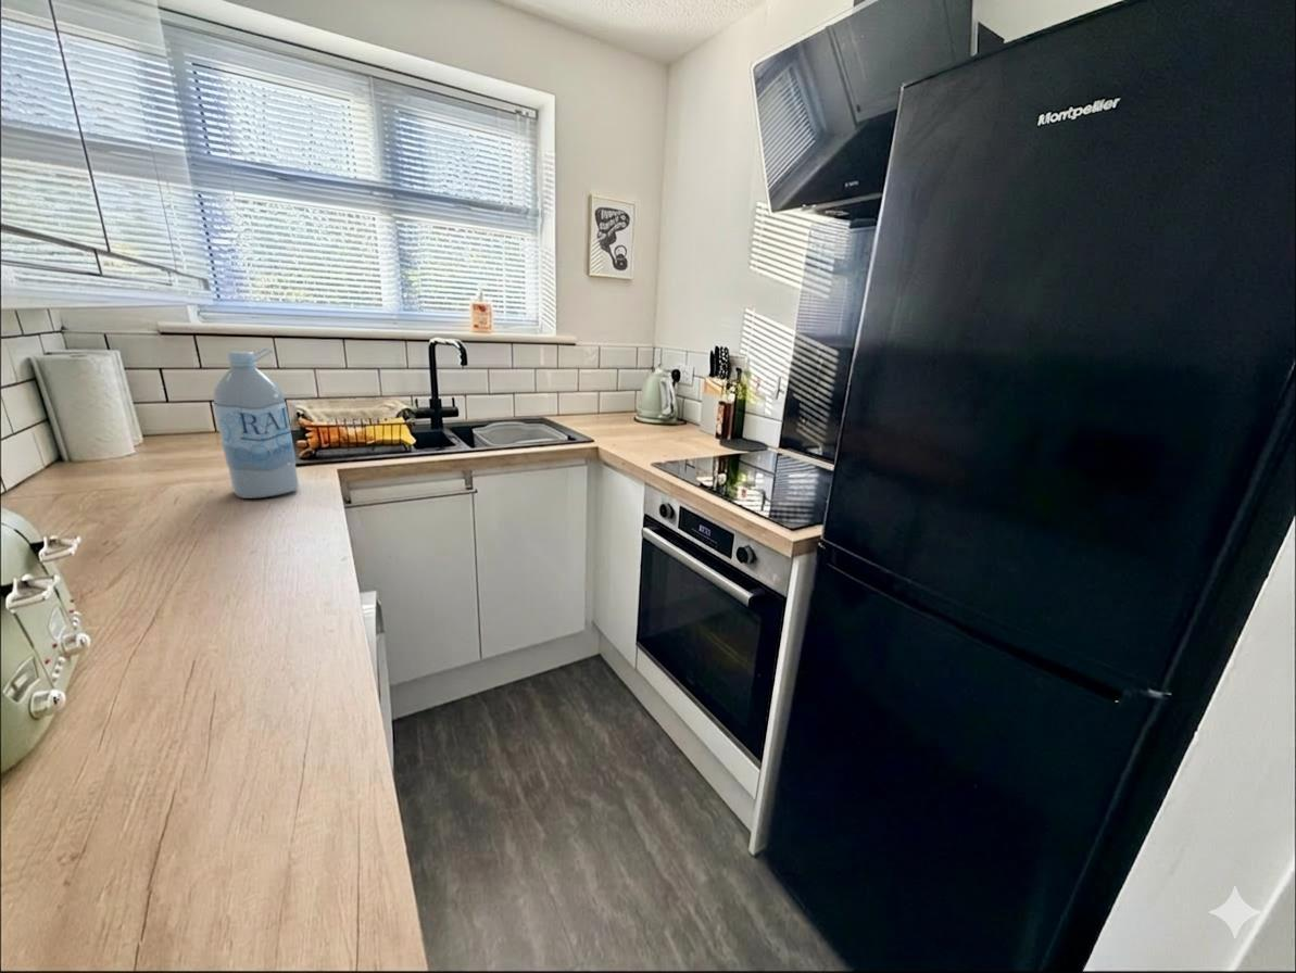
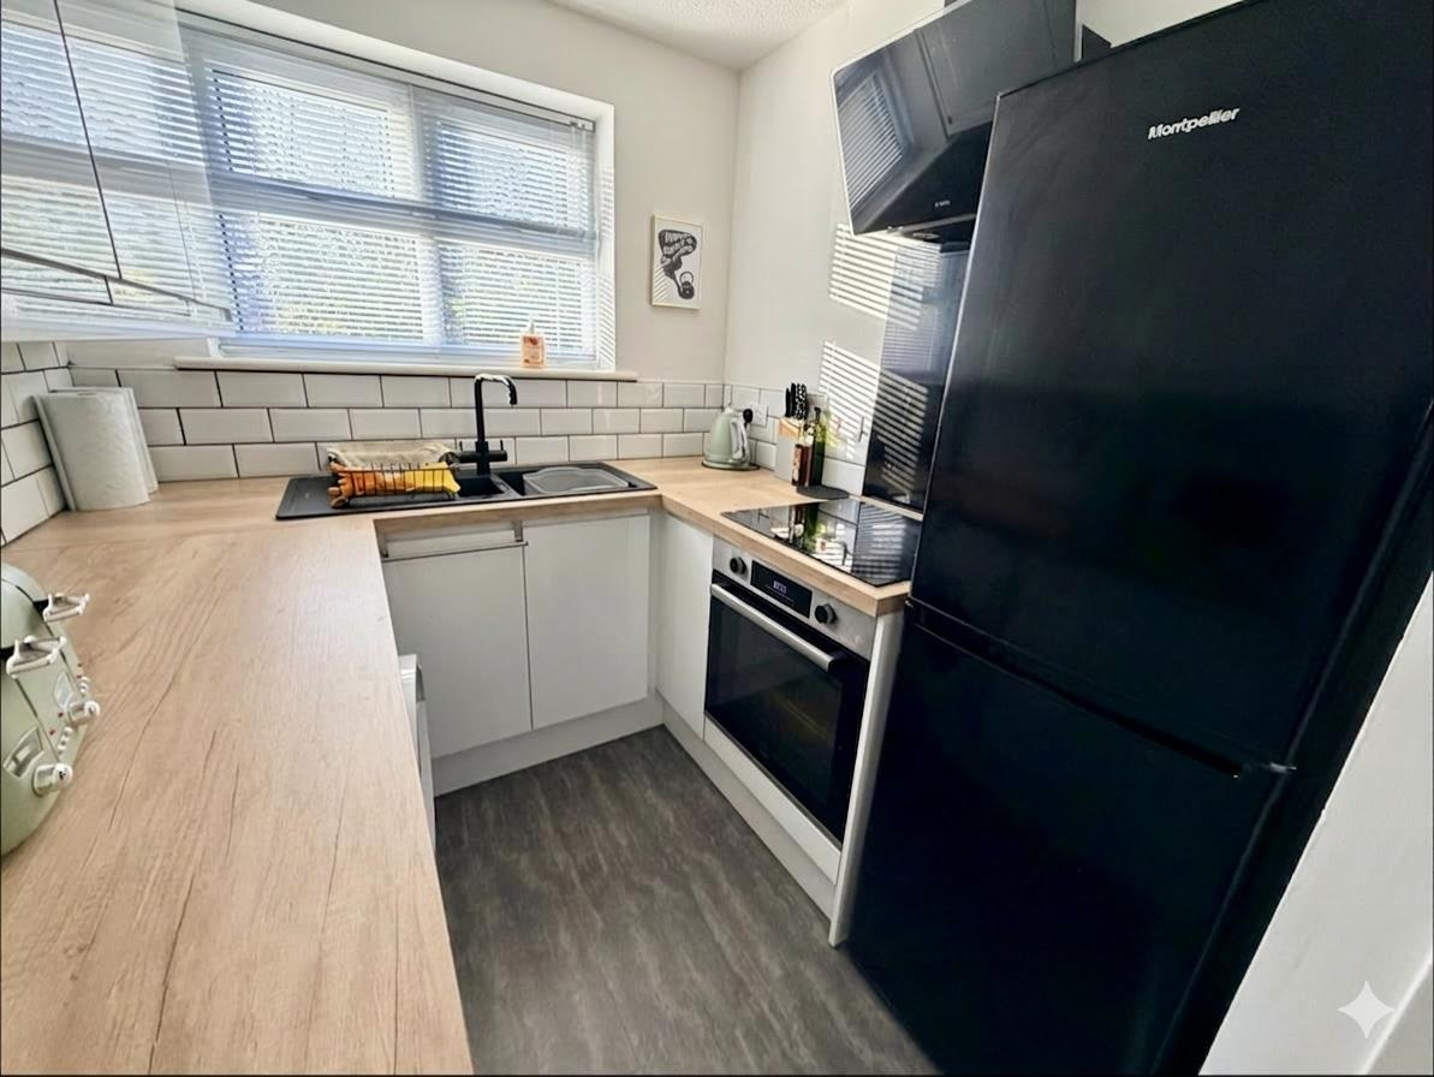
- water bottle (254, 422)
